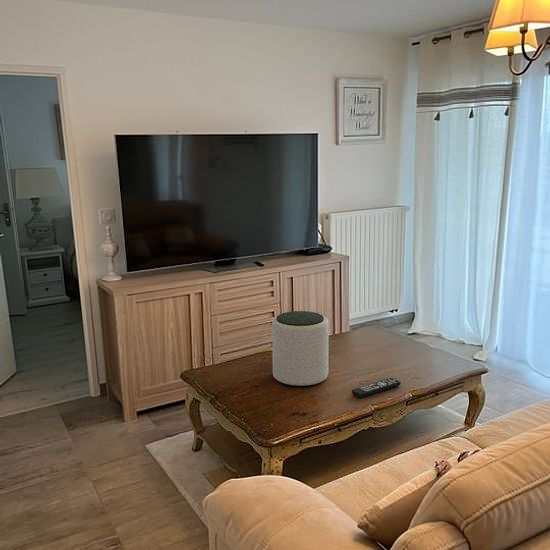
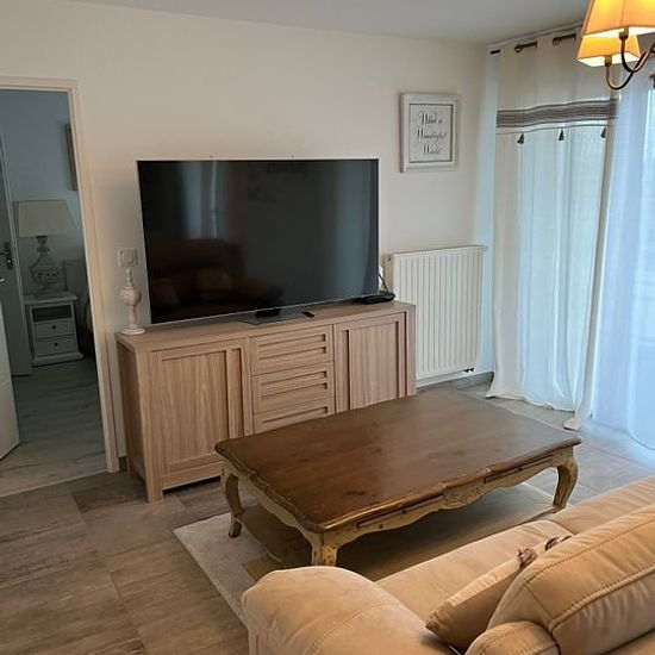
- plant pot (300, 347)
- remote control (376, 387)
